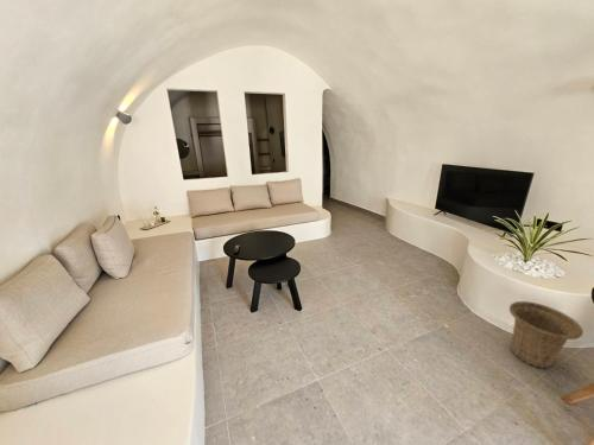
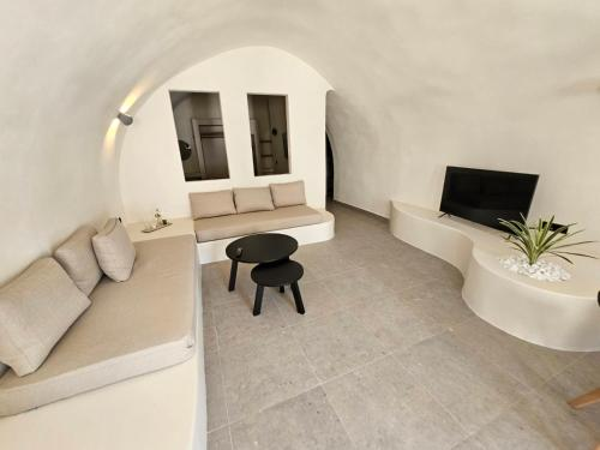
- basket (536, 336)
